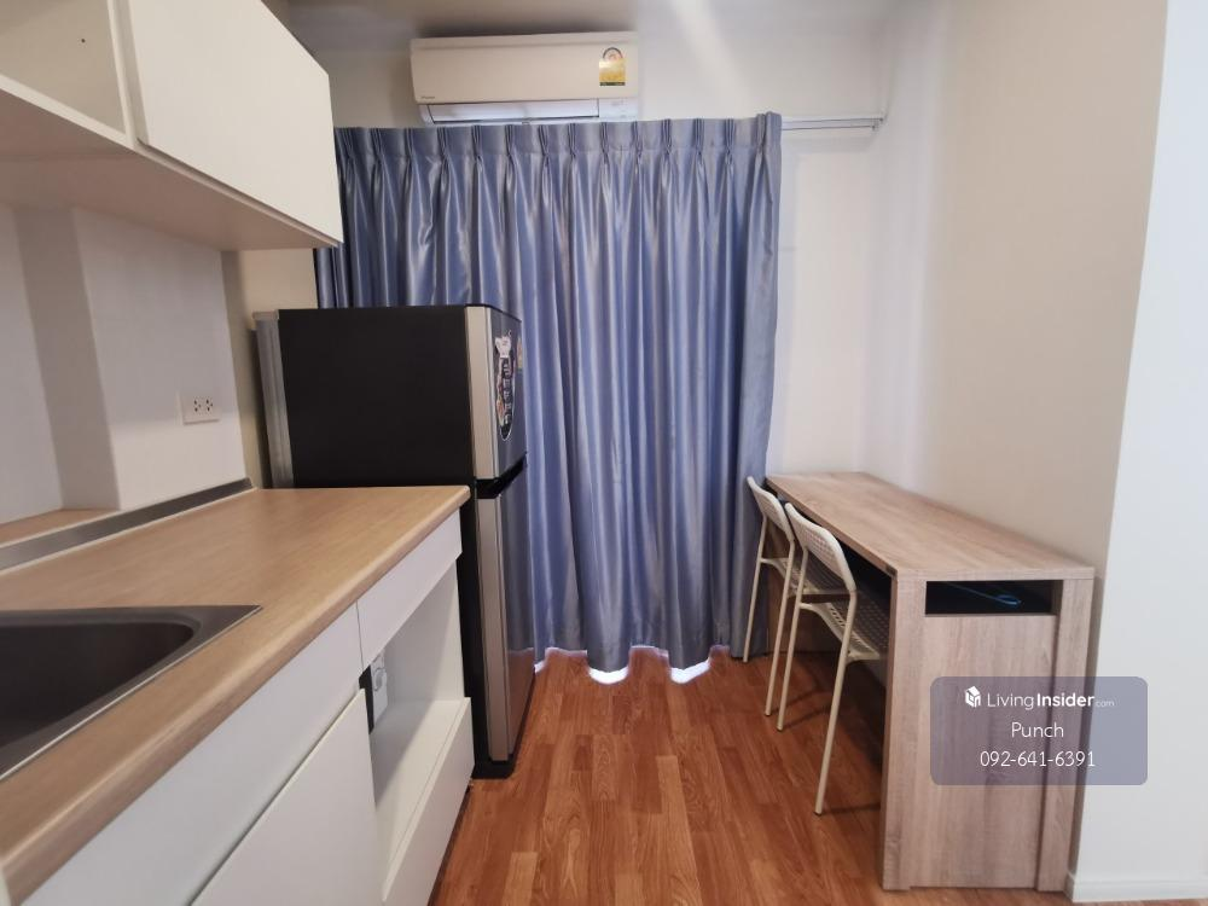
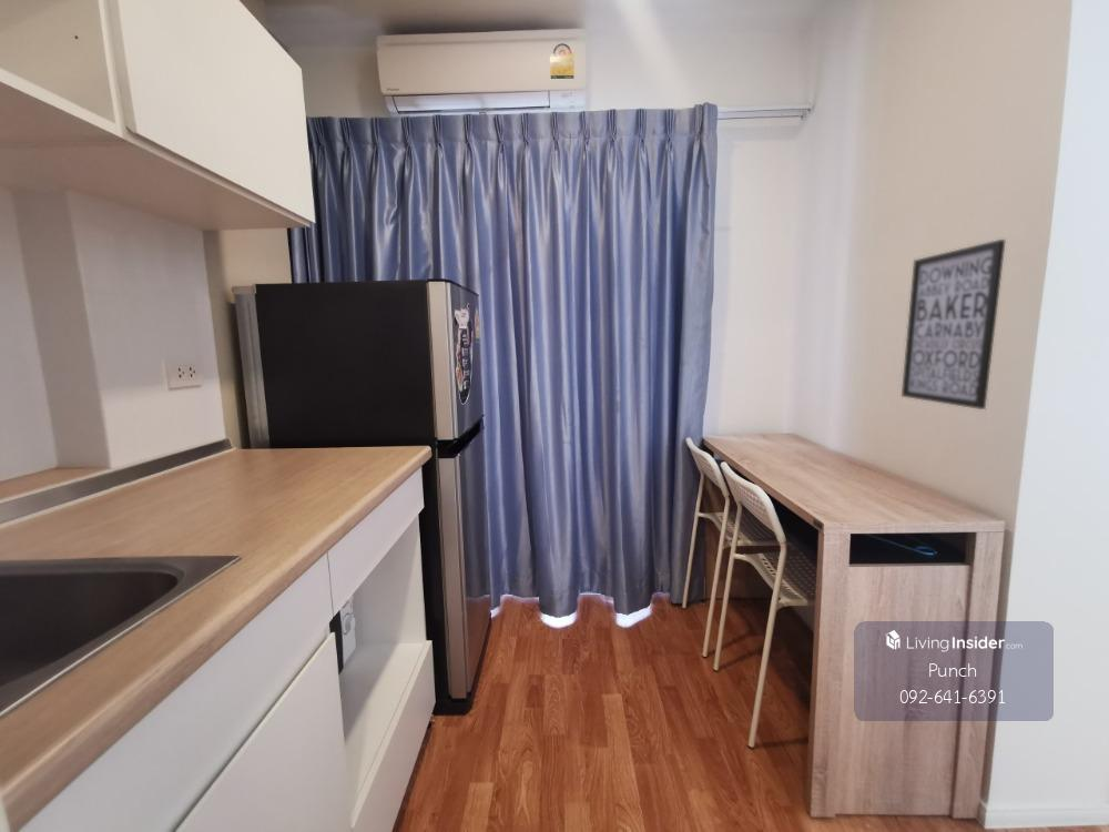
+ wall art (946, 327)
